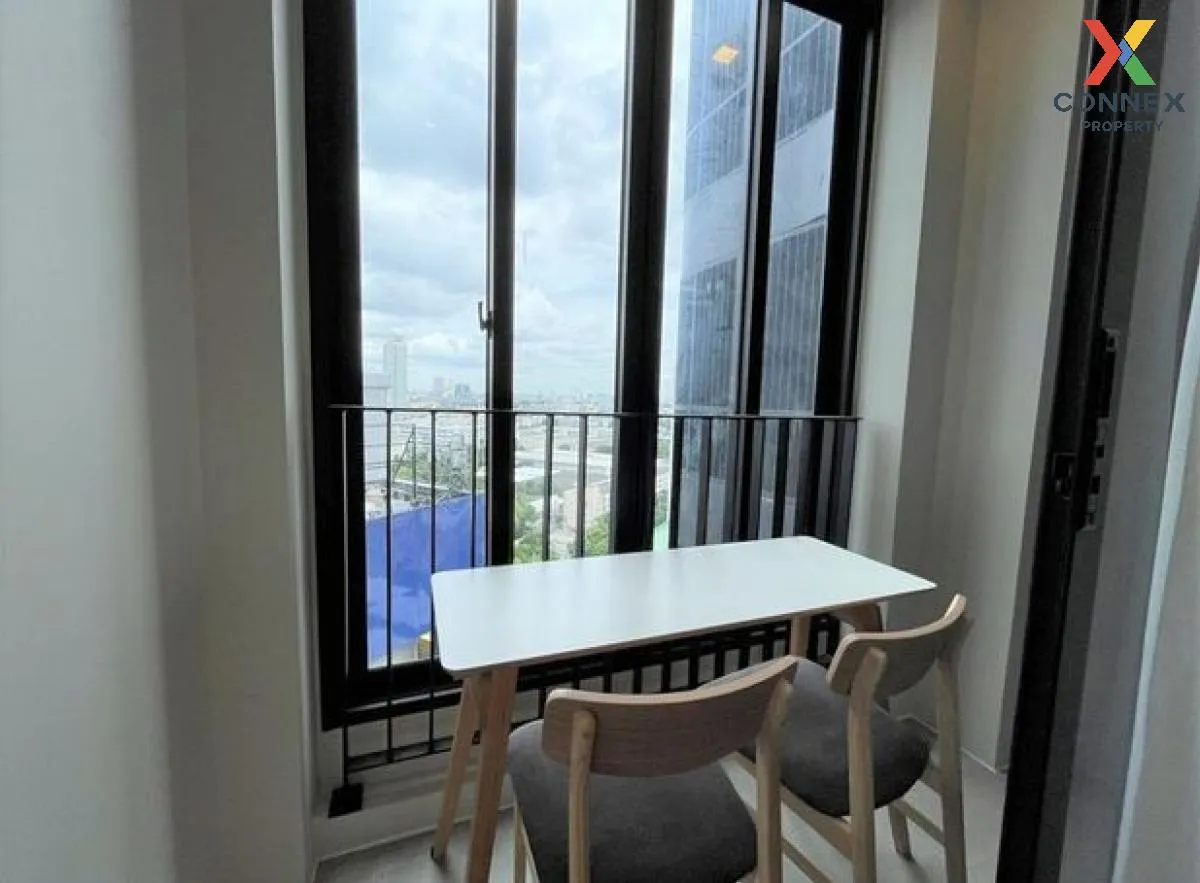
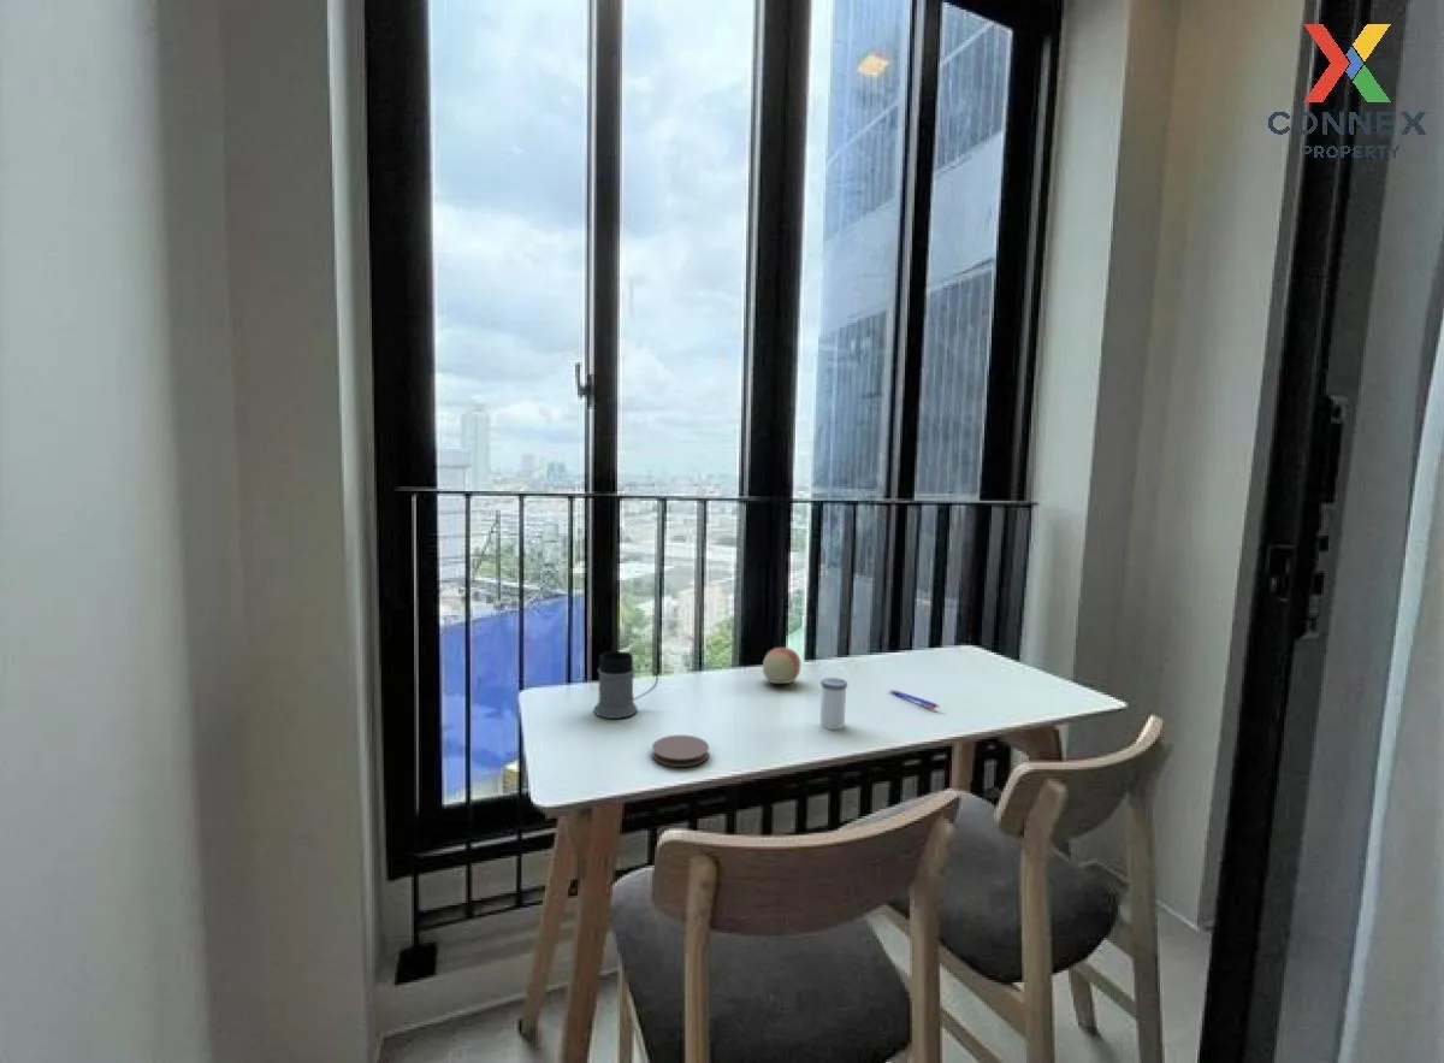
+ pen (912, 697)
+ coaster (680, 750)
+ fruit (782, 666)
+ mug (626, 681)
+ salt shaker (833, 703)
